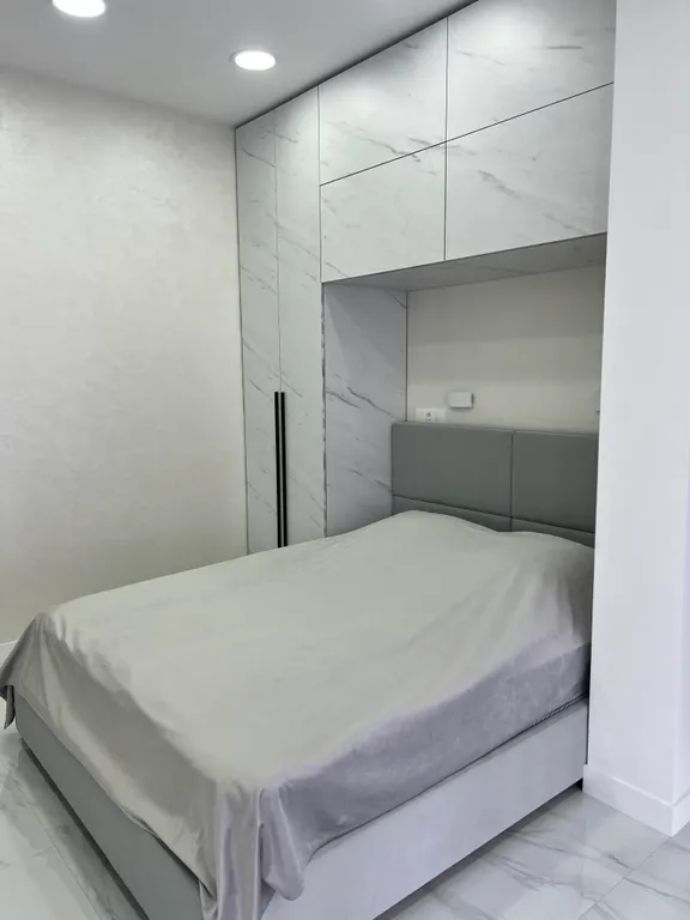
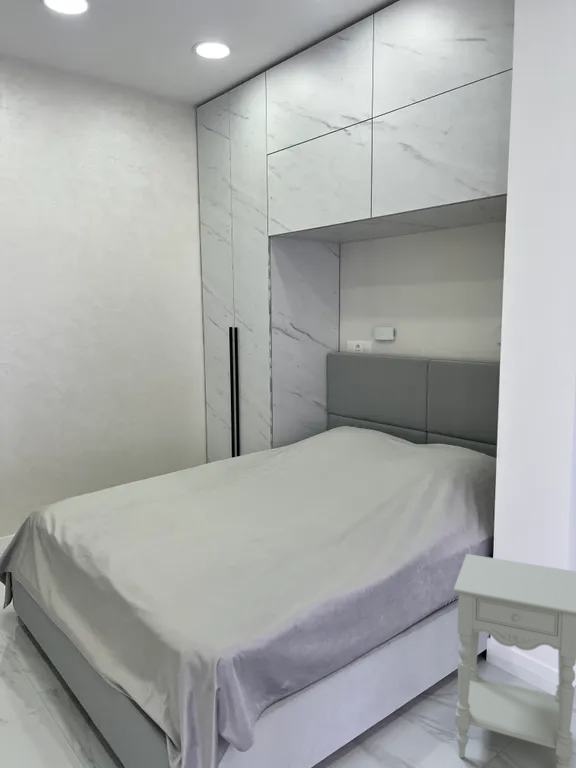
+ nightstand (521, 649)
